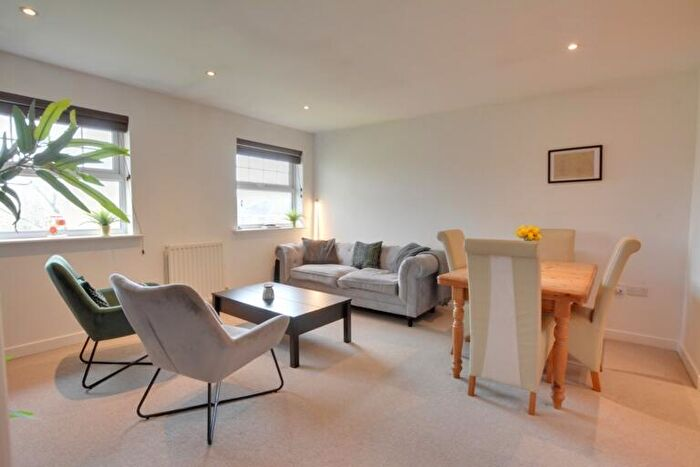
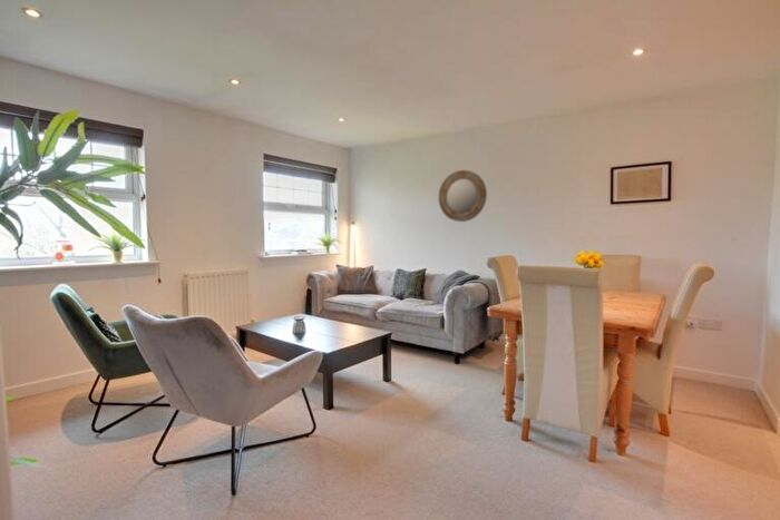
+ home mirror (461, 196)
